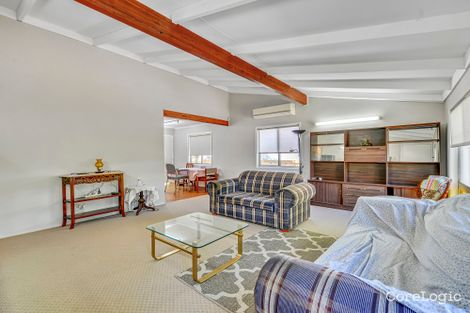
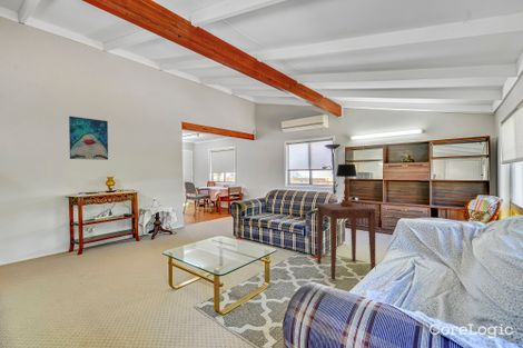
+ side table (336, 236)
+ table lamp (346, 185)
+ wall art (89, 139)
